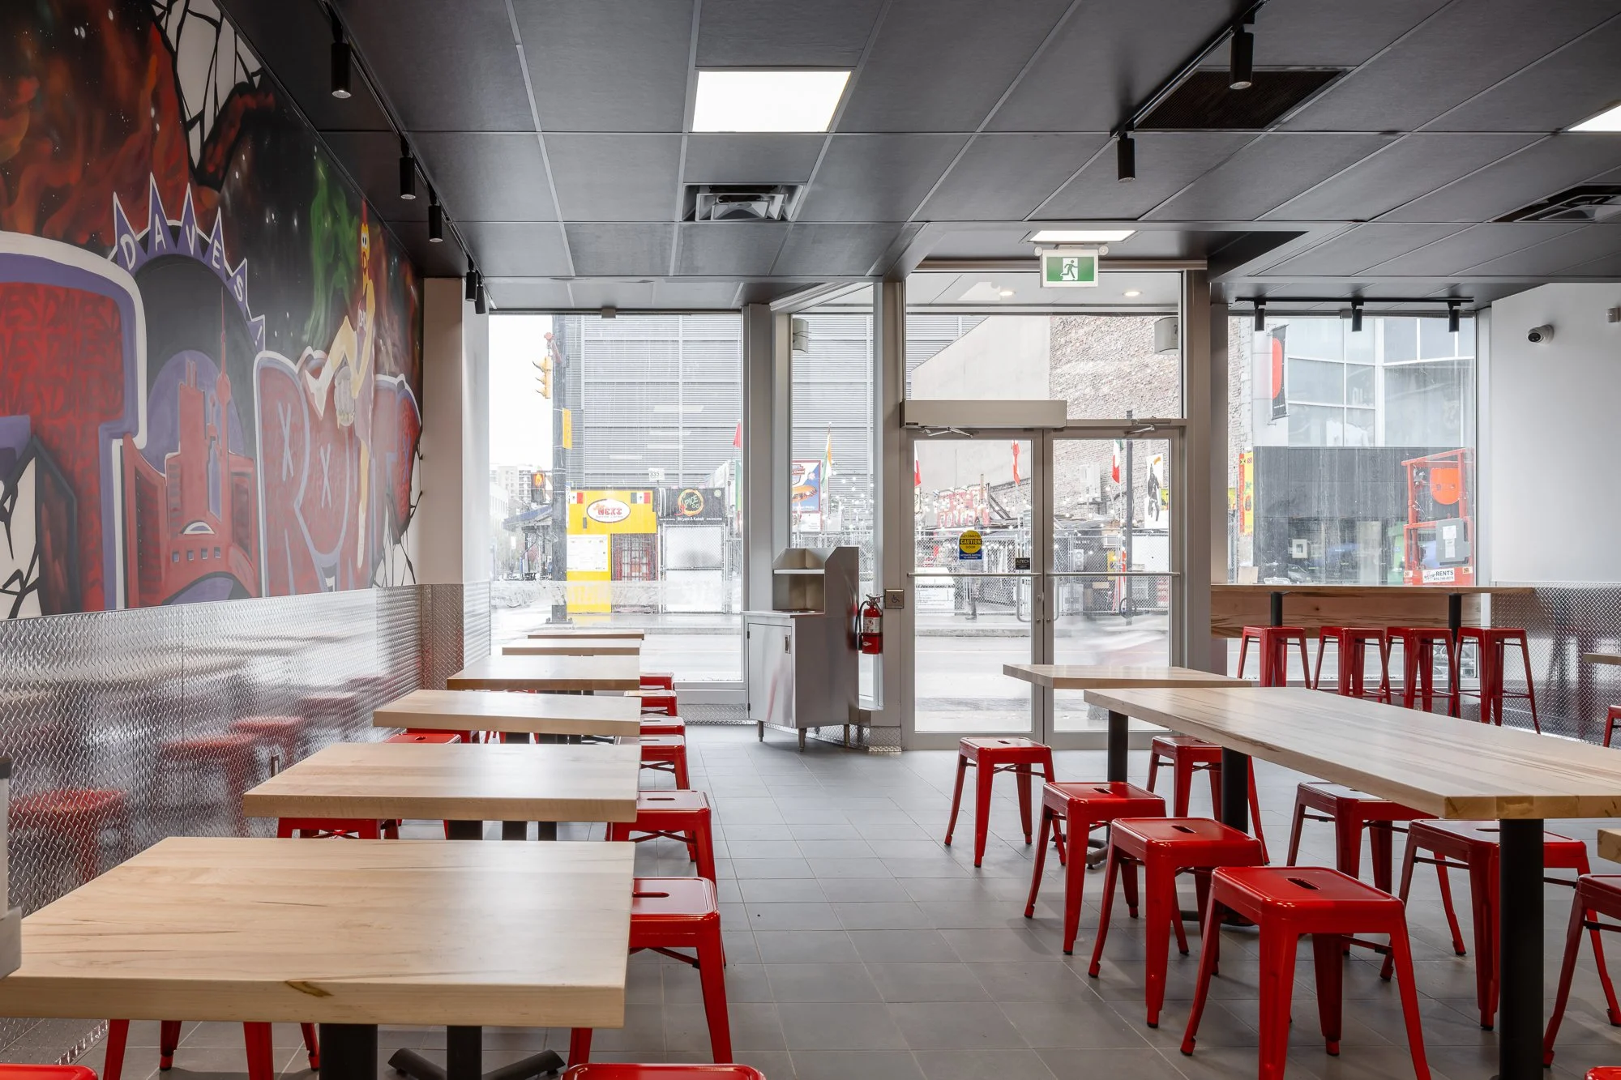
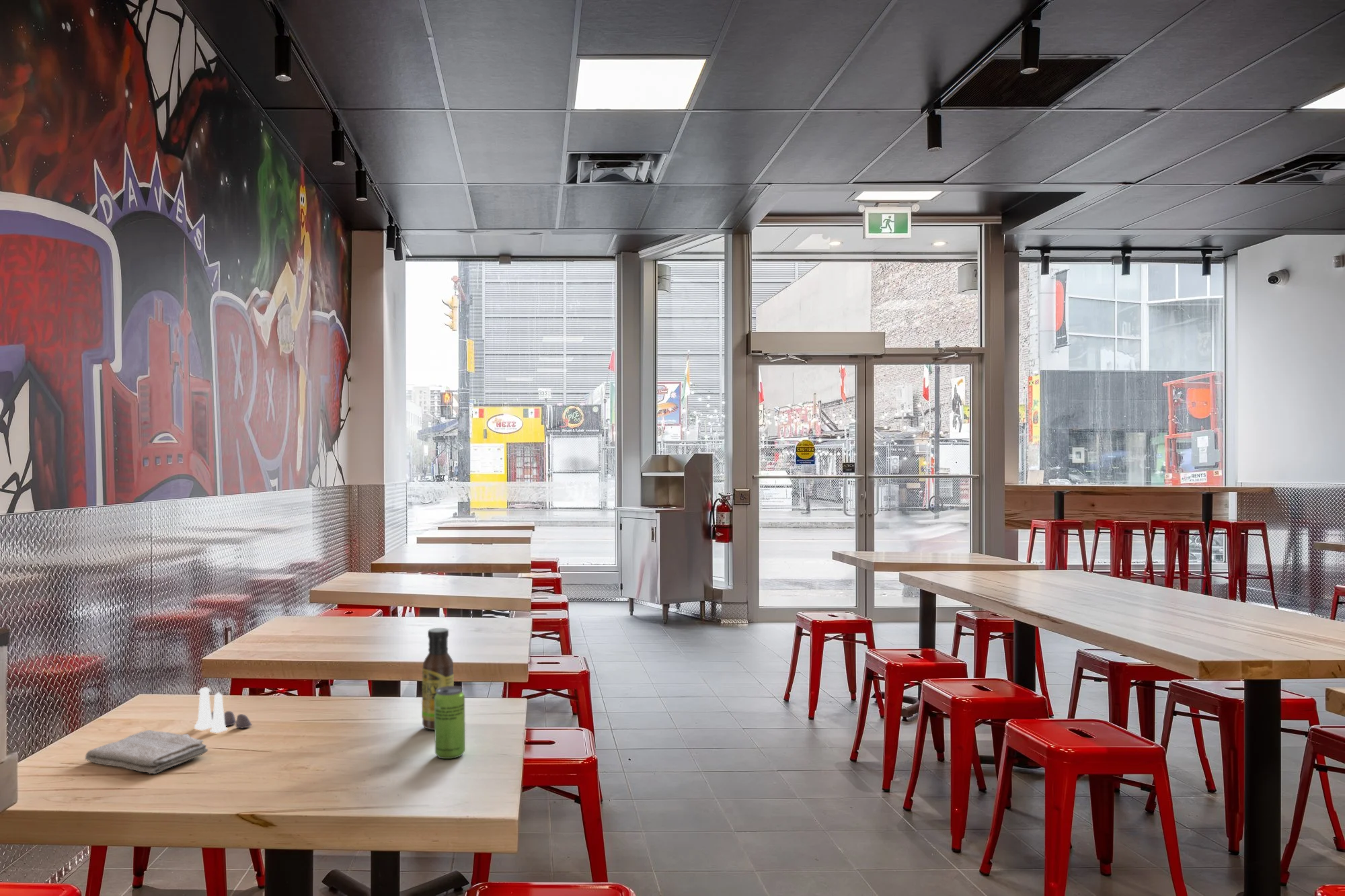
+ salt and pepper shaker set (219, 706)
+ washcloth (148, 750)
+ sauce bottle (437, 678)
+ beverage can (449, 722)
